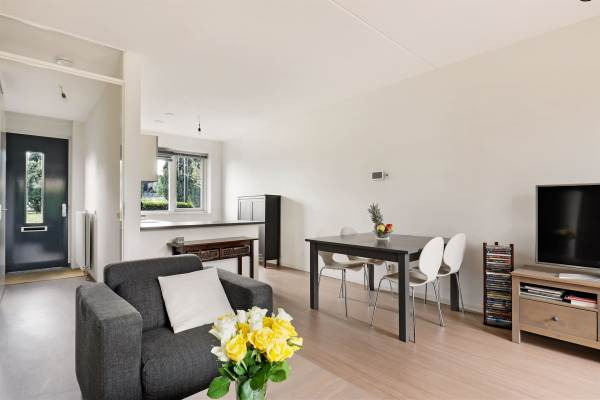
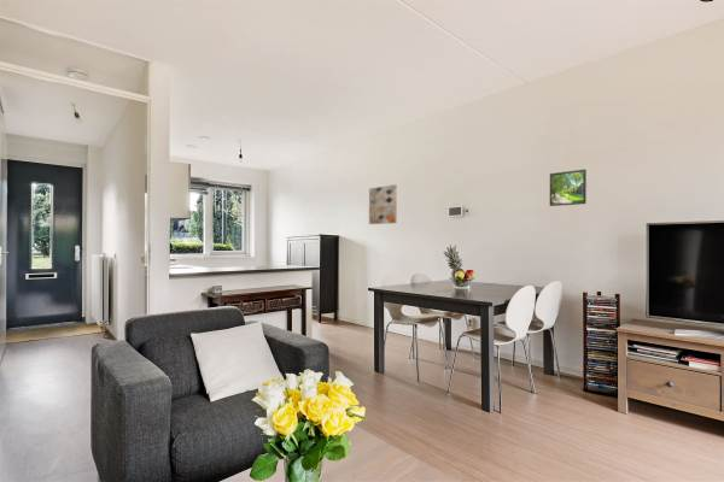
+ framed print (567, 188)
+ wall art (381, 205)
